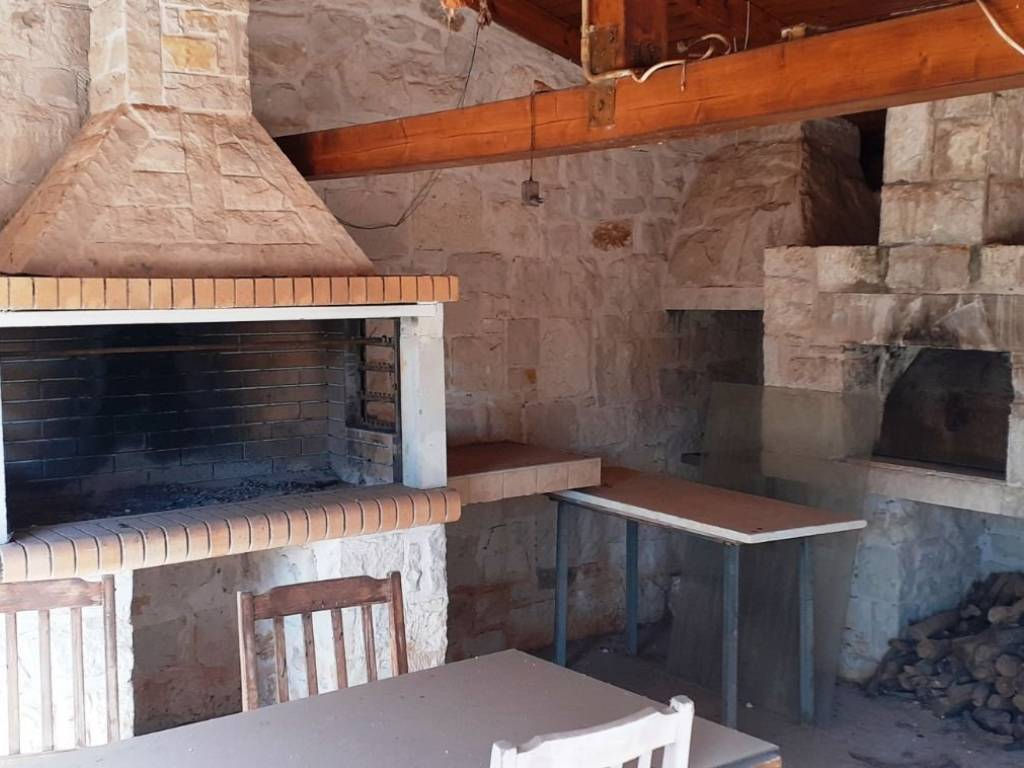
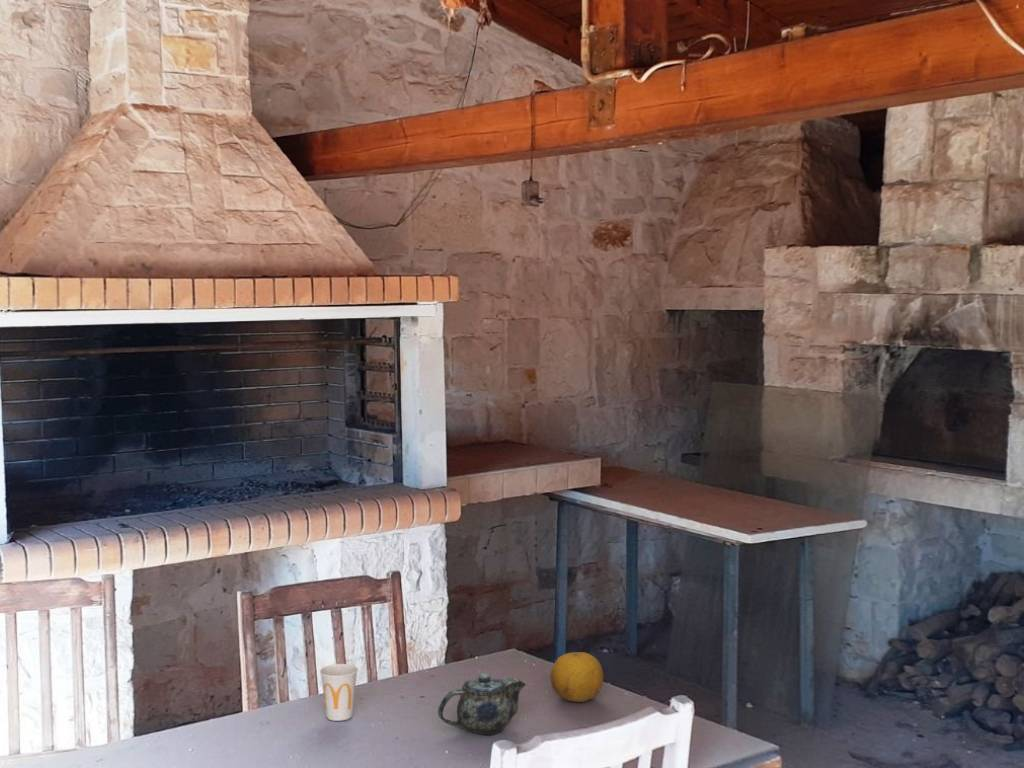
+ cup (339, 692)
+ fruit (576, 676)
+ chinaware (482, 701)
